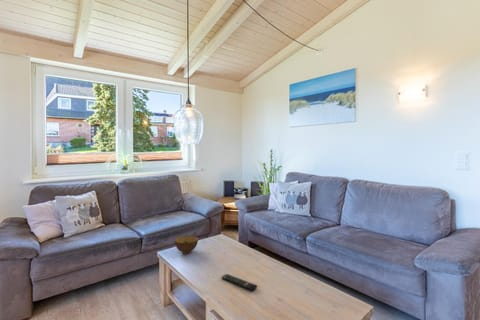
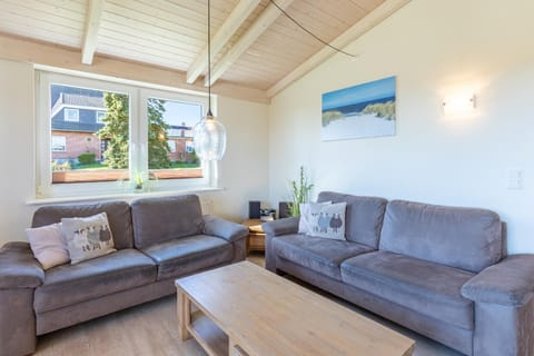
- remote control (238, 282)
- bowl (186, 245)
